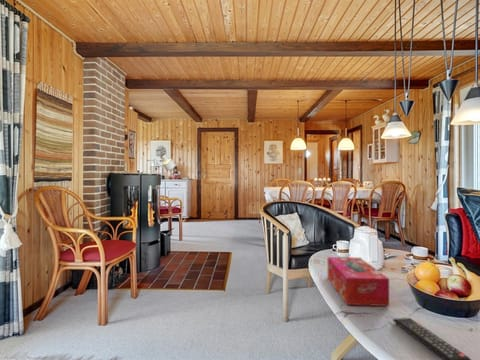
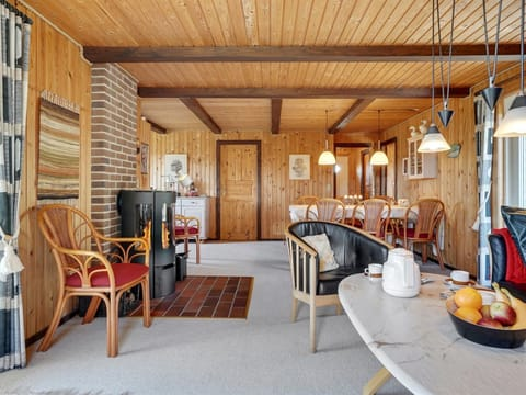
- remote control (427, 339)
- tissue box (354, 278)
